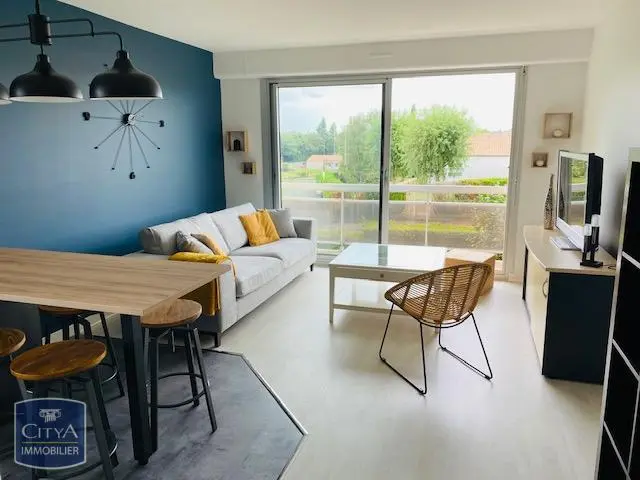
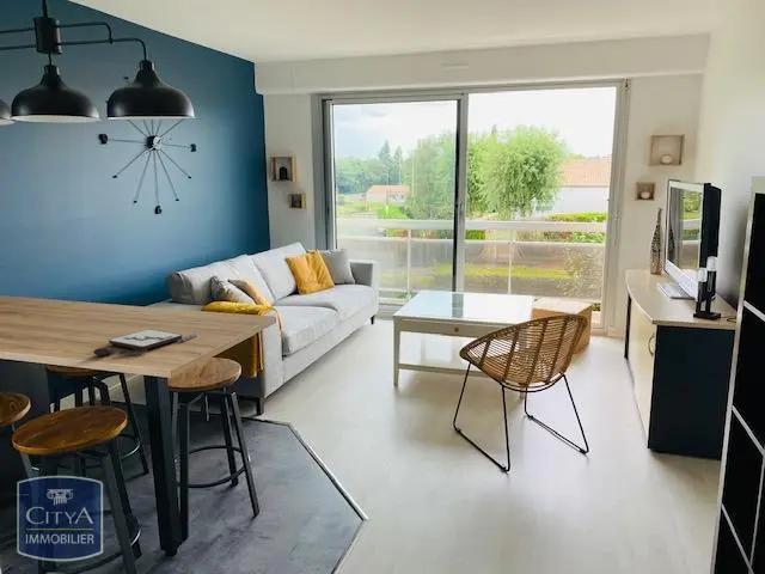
+ board game (140, 340)
